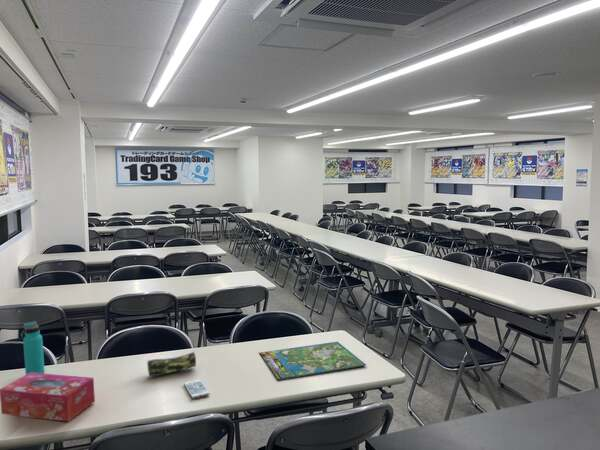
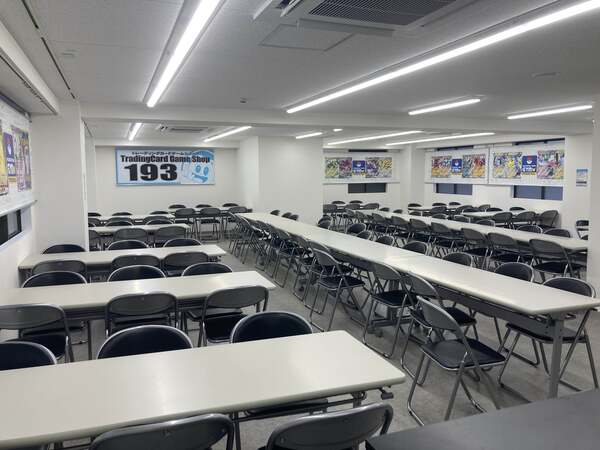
- pencil case (173, 363)
- tissue box (48, 395)
- water bottle (33, 349)
- smartphone (196, 388)
- board game (310, 358)
